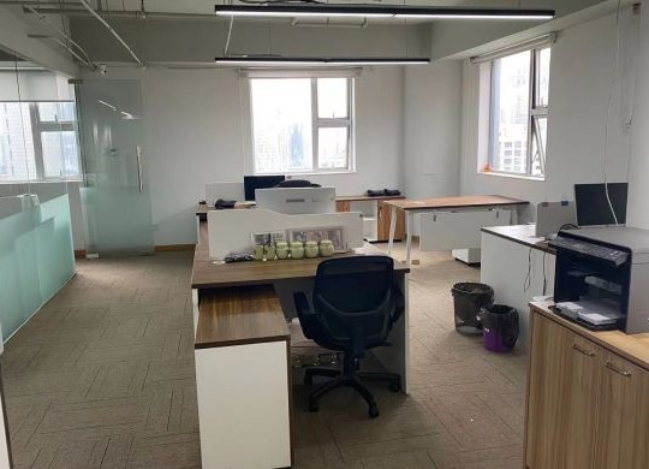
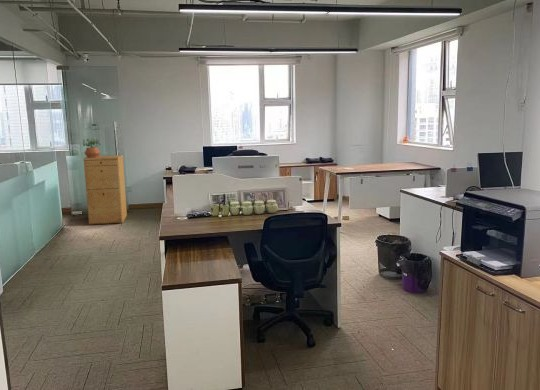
+ potted plant (92, 147)
+ filing cabinet (106, 188)
